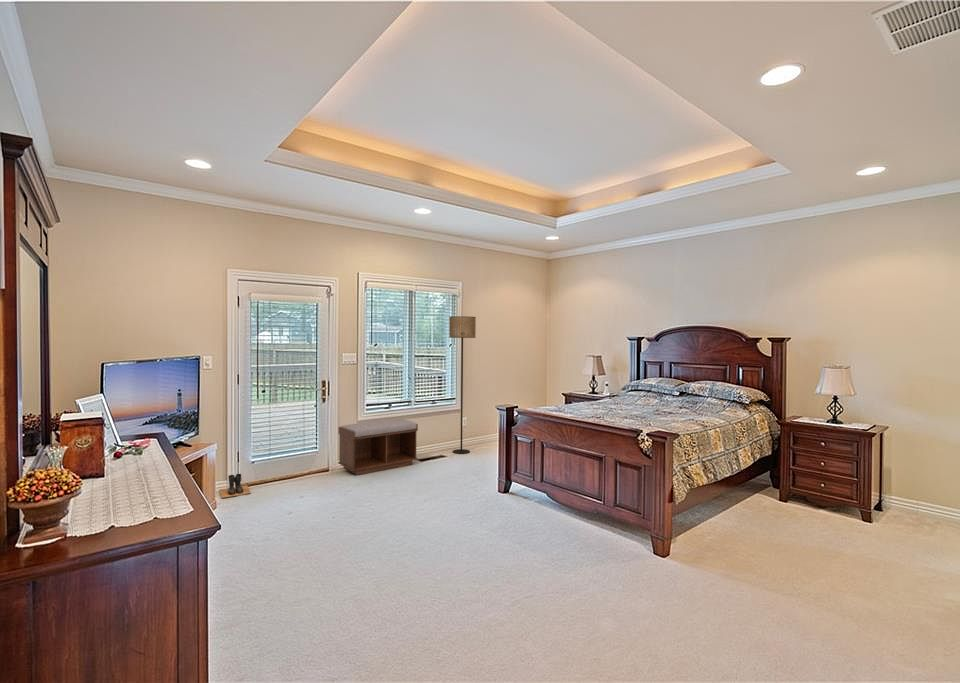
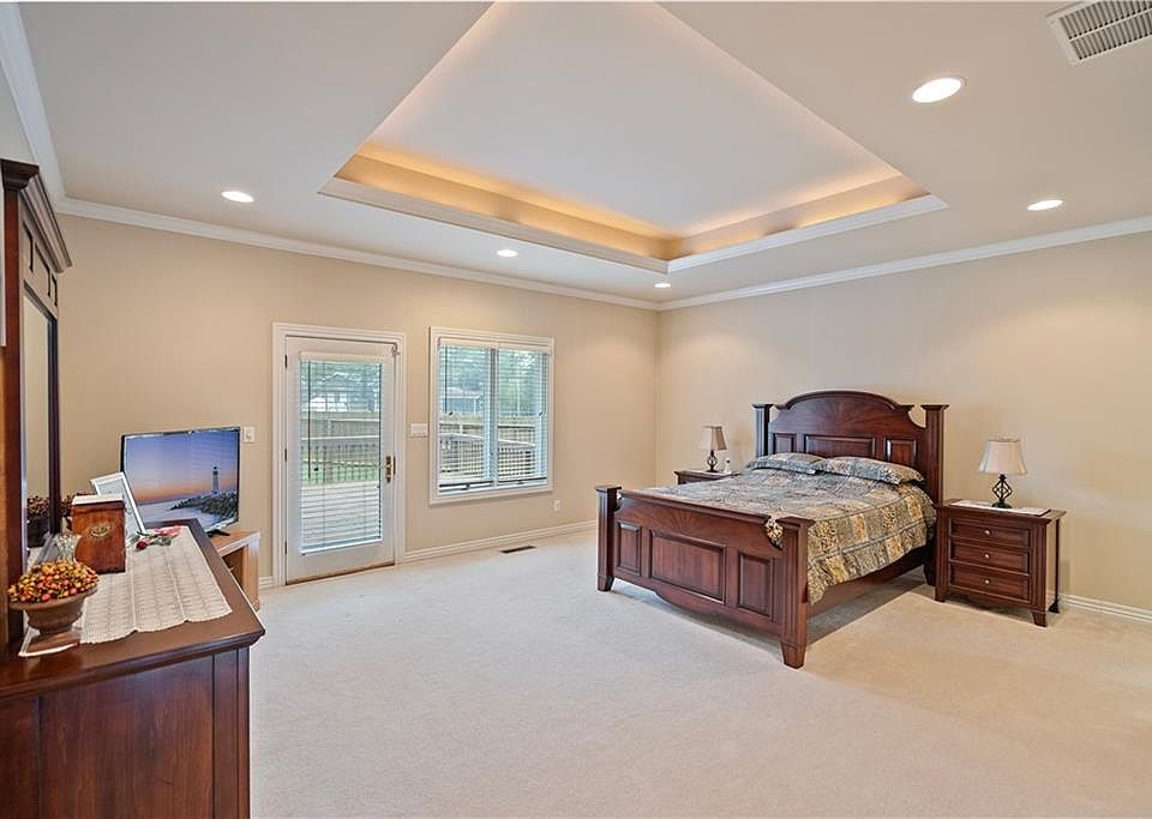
- floor lamp (461, 384)
- boots (235, 484)
- bench (379, 444)
